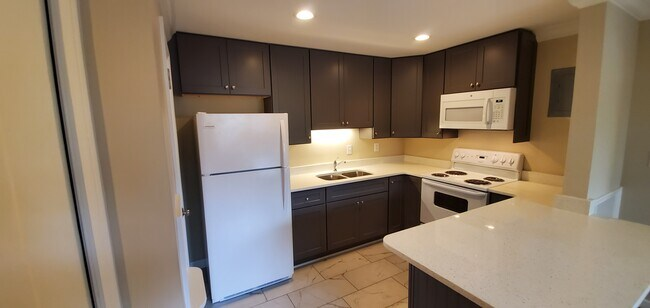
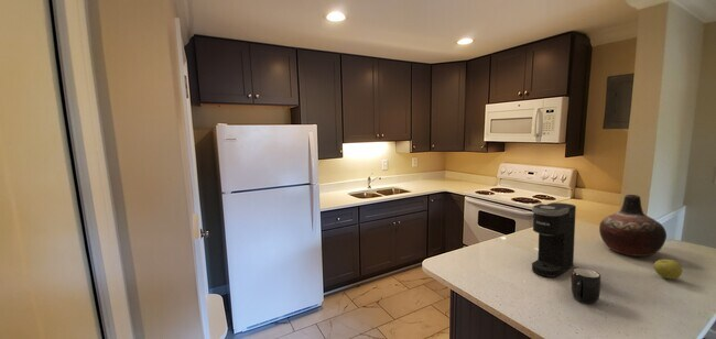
+ mug (584, 286)
+ apple (668, 269)
+ vase (631, 223)
+ coffee maker (553, 237)
